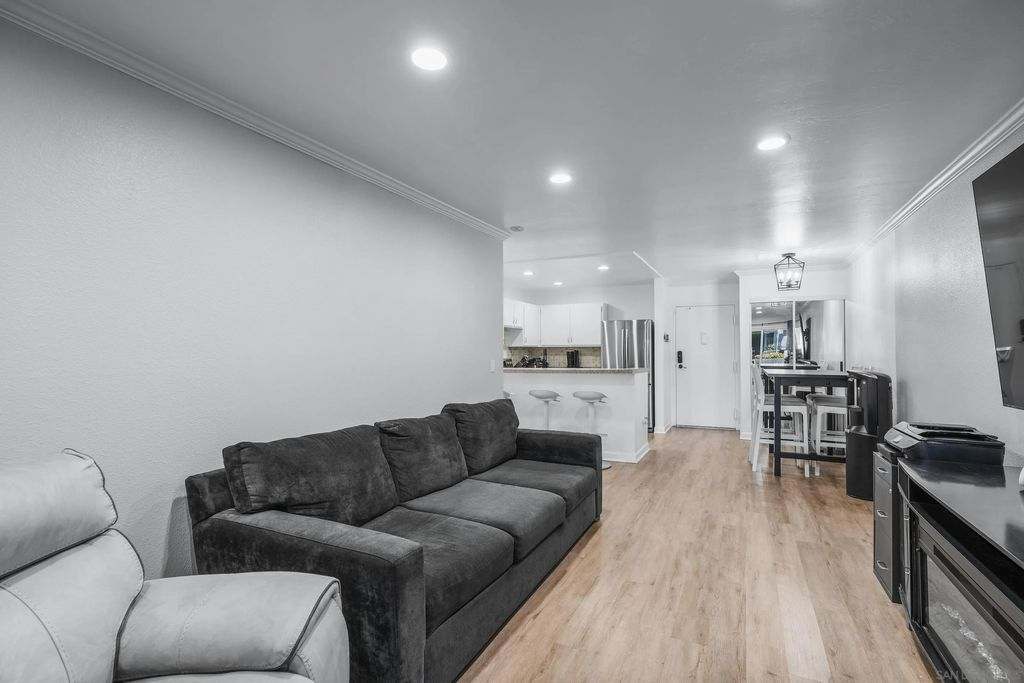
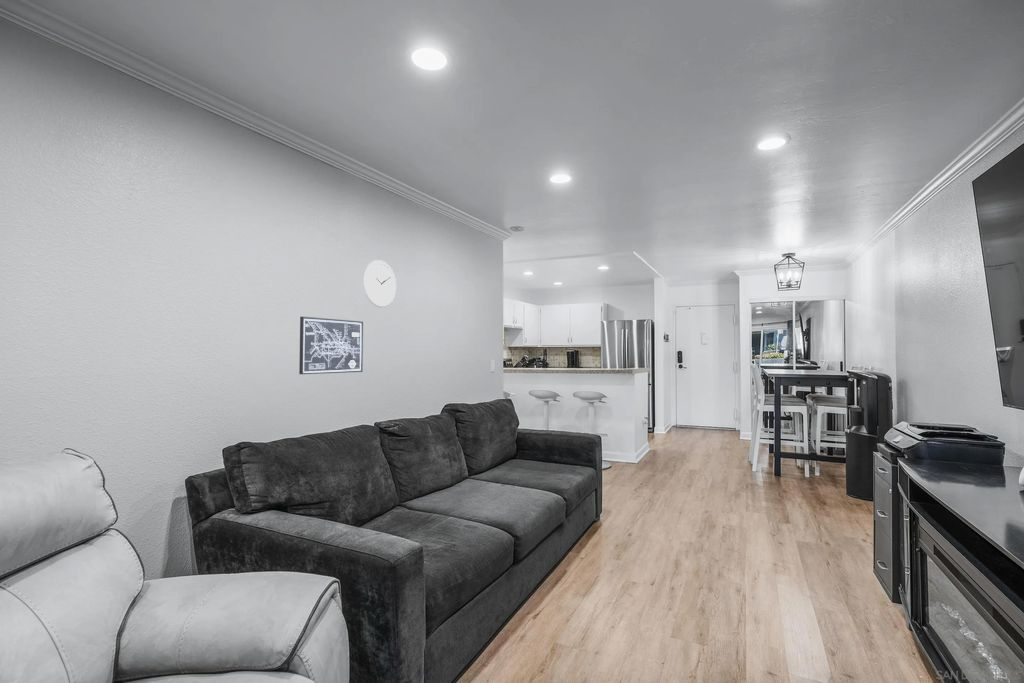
+ wall clock (381, 283)
+ wall art (333, 346)
